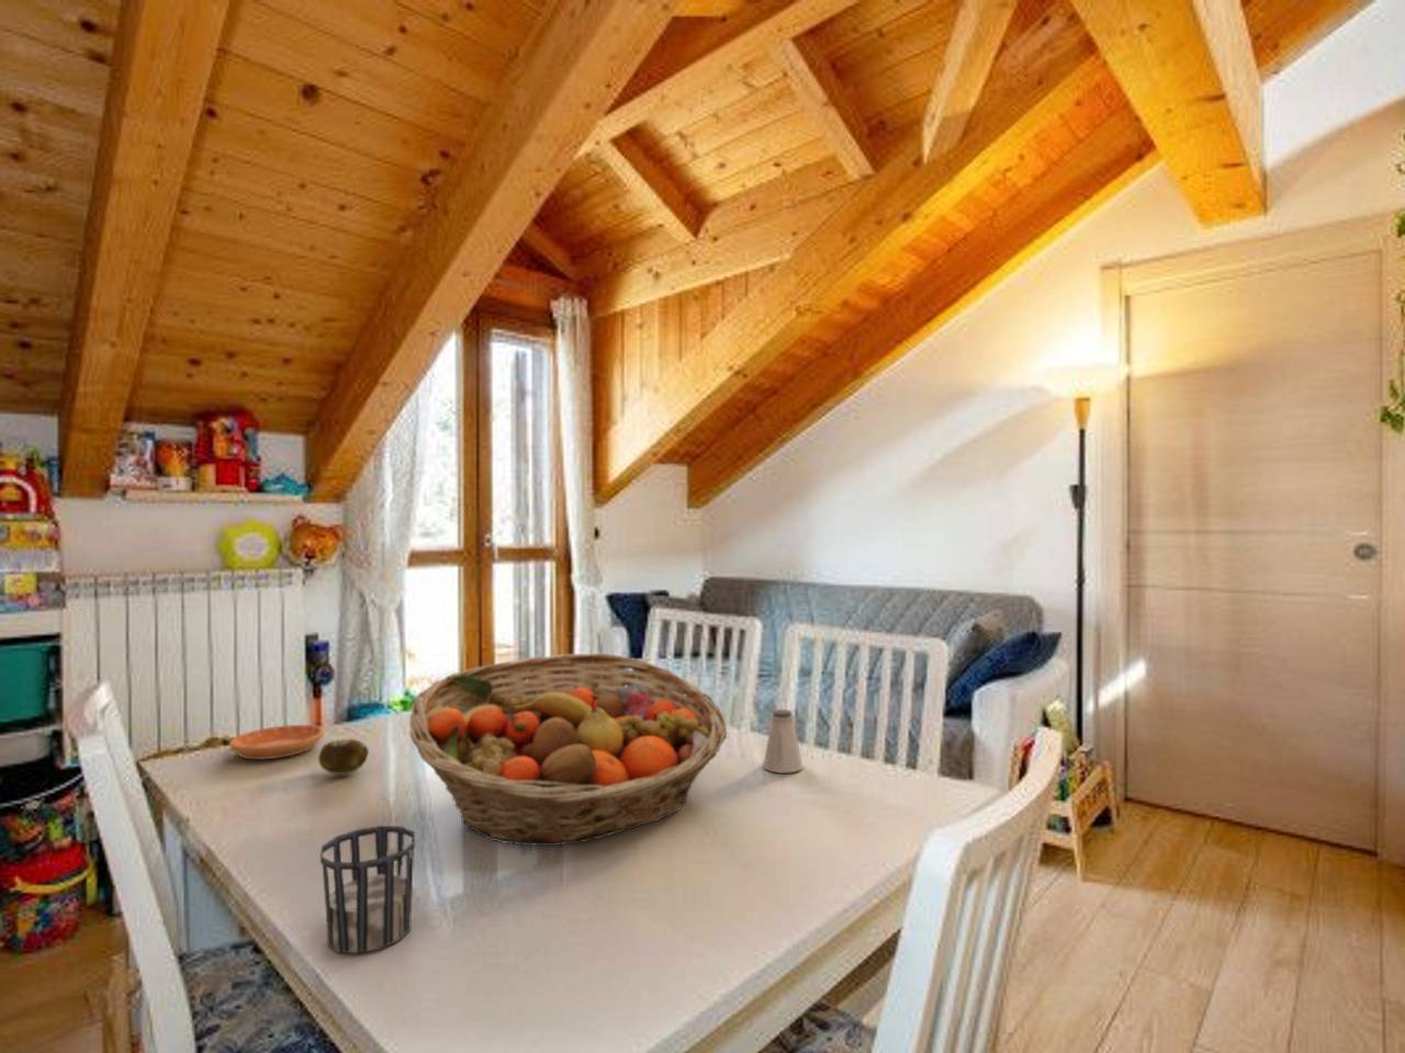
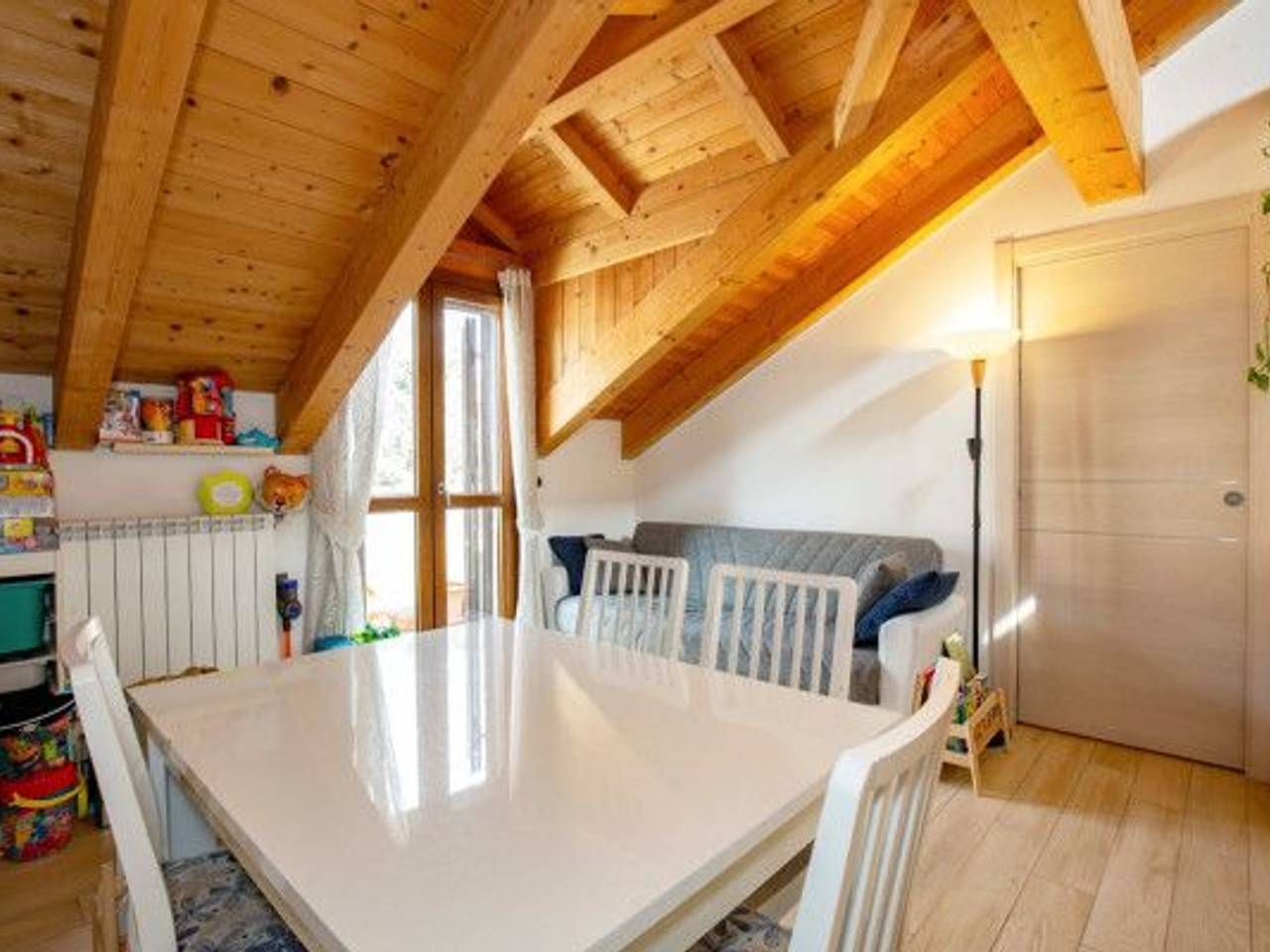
- saucer (278, 741)
- fruit basket (574, 737)
- fruit (344, 755)
- cup (368, 886)
- saltshaker (782, 738)
